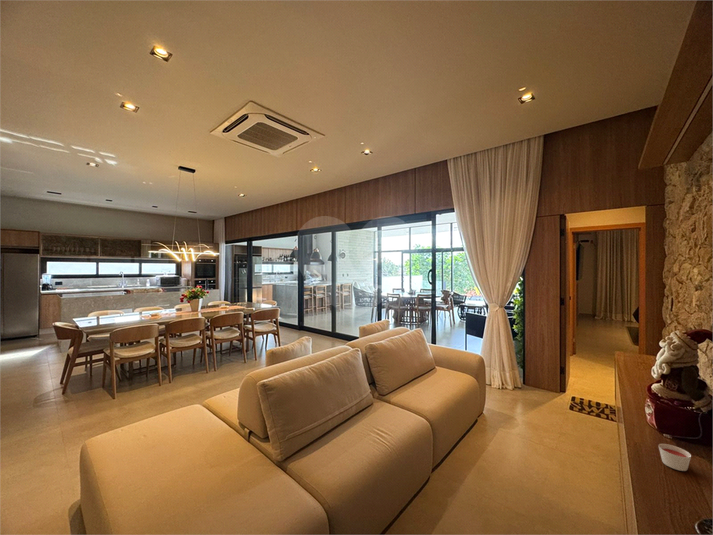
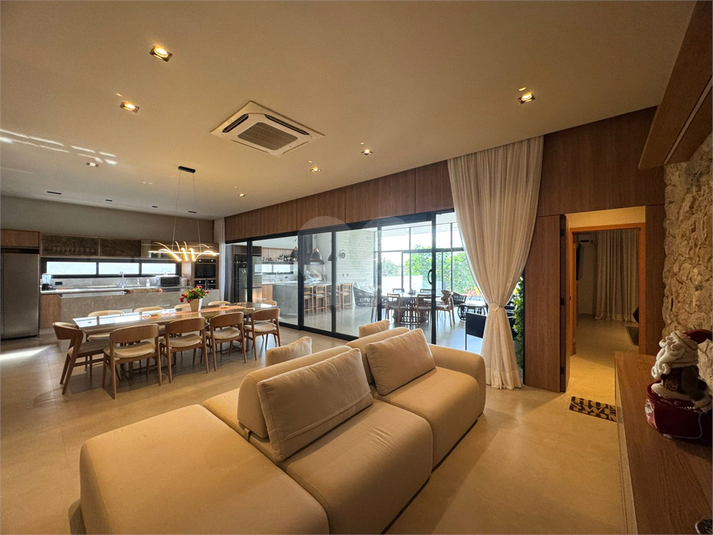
- candle (674, 457)
